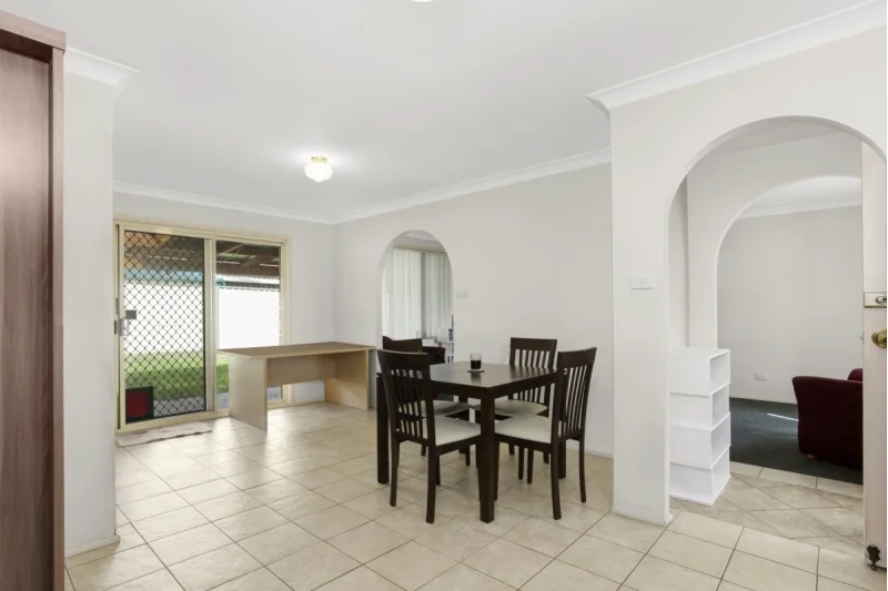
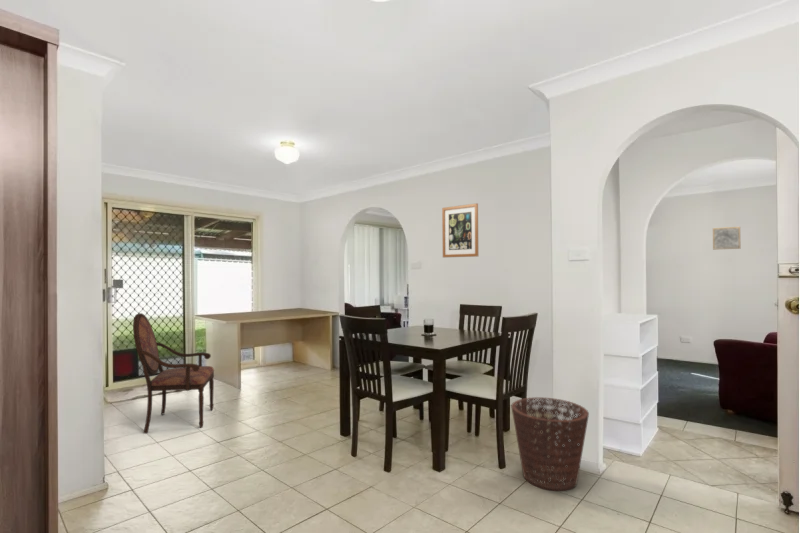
+ wall art (726, 238)
+ basket (549, 443)
+ wall art (459, 231)
+ armchair (174, 366)
